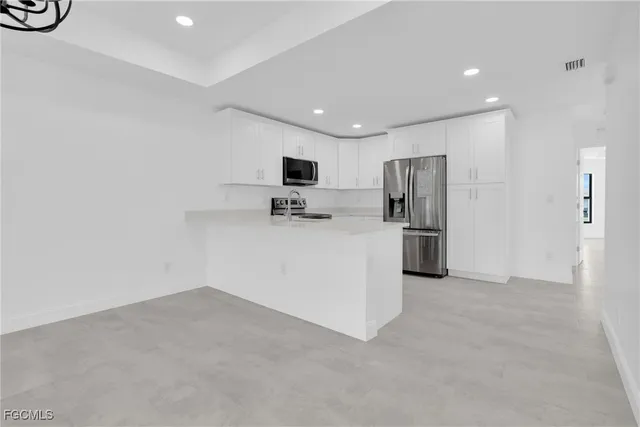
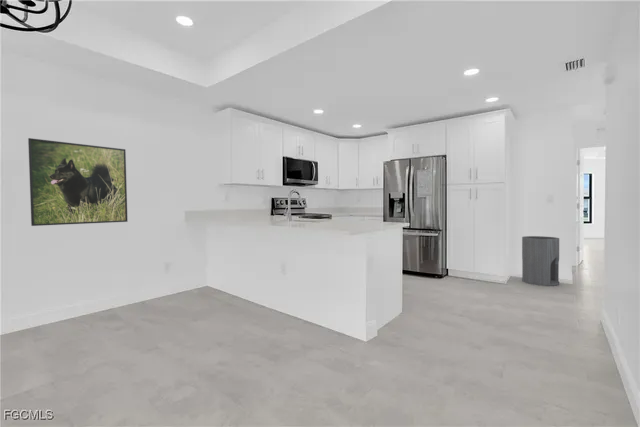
+ trash can (540, 259)
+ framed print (82, 184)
